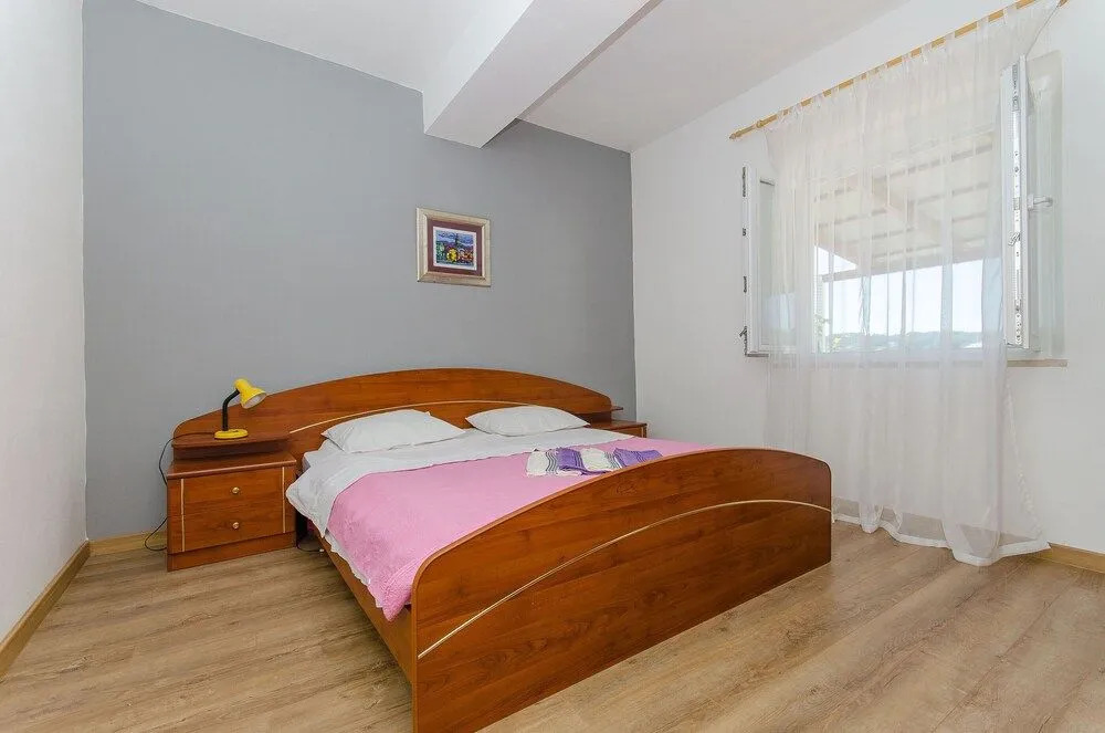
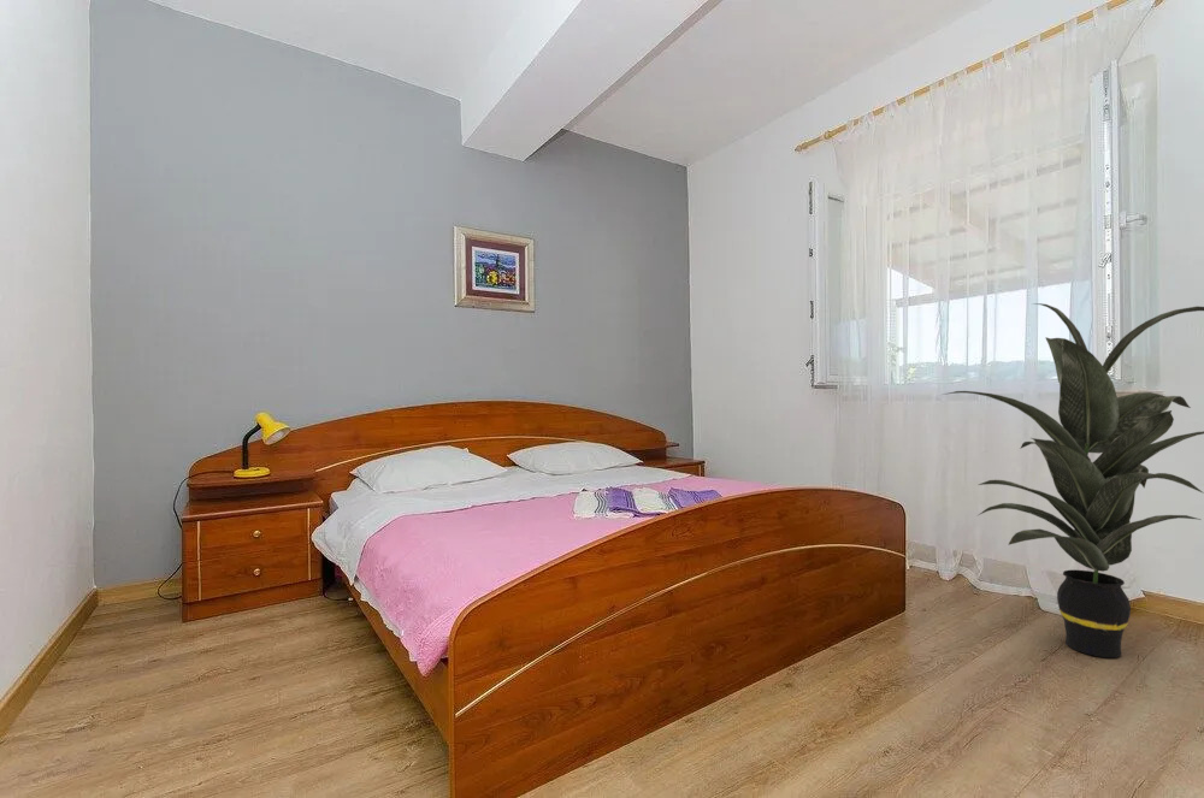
+ indoor plant (1080, 469)
